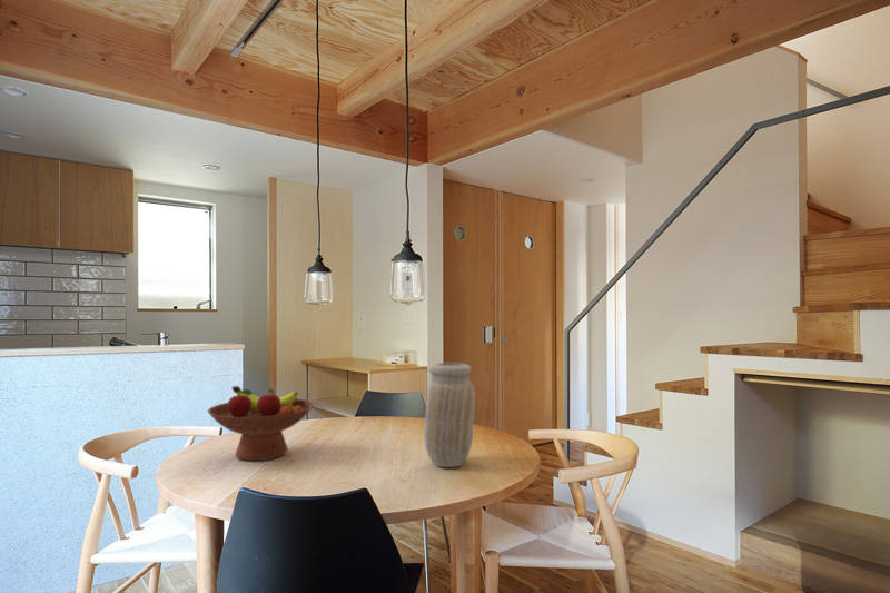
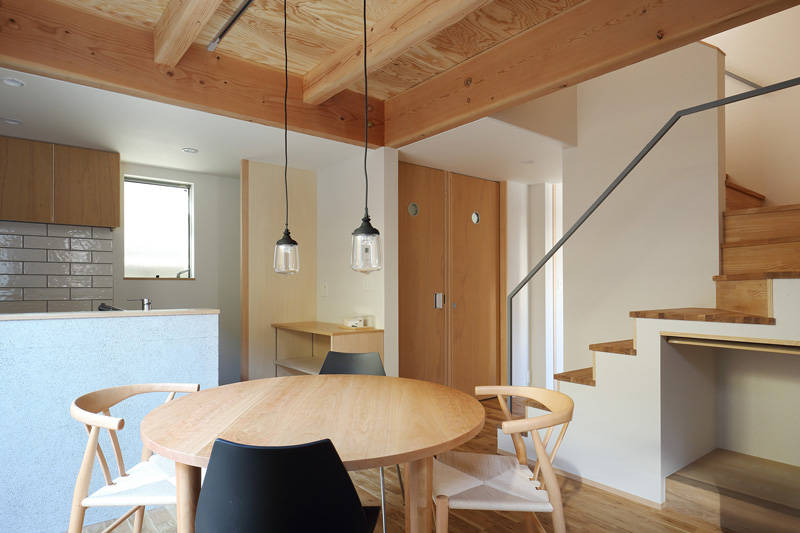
- fruit bowl (261, 421)
- vase (449, 413)
